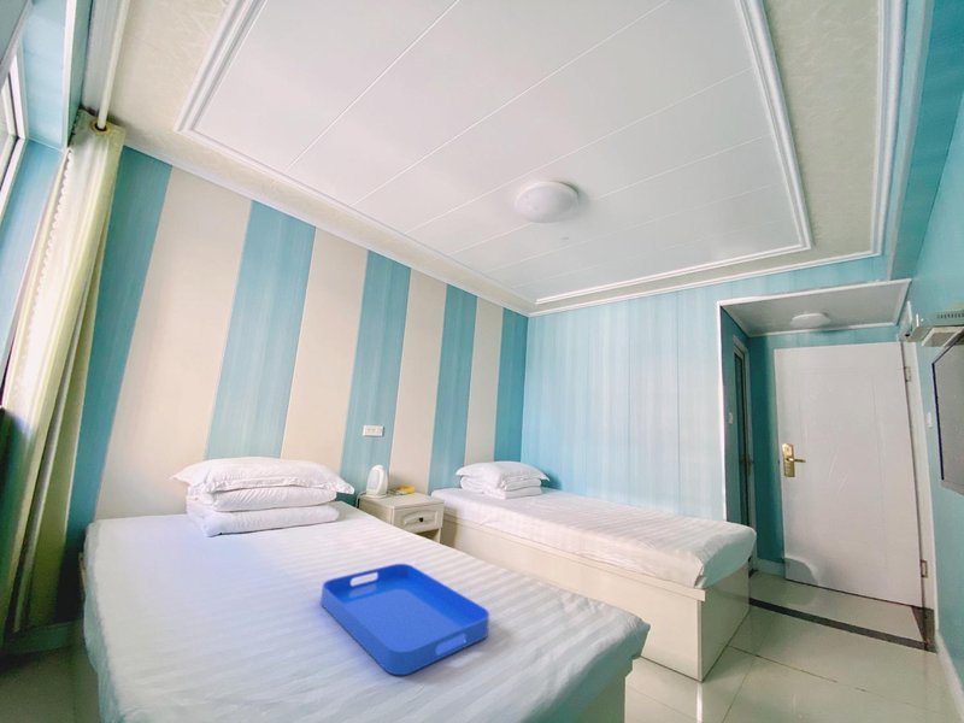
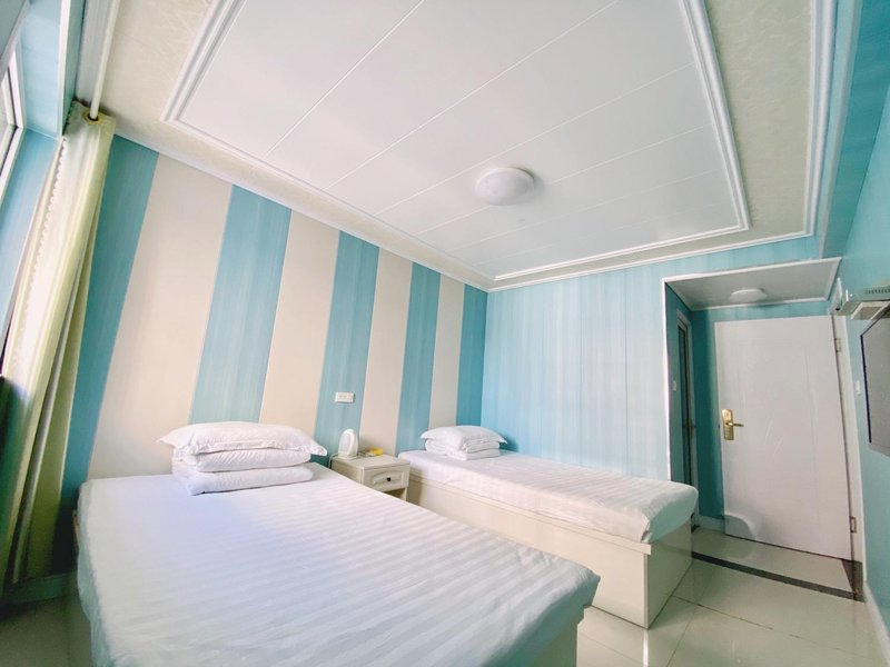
- serving tray (401, 606)
